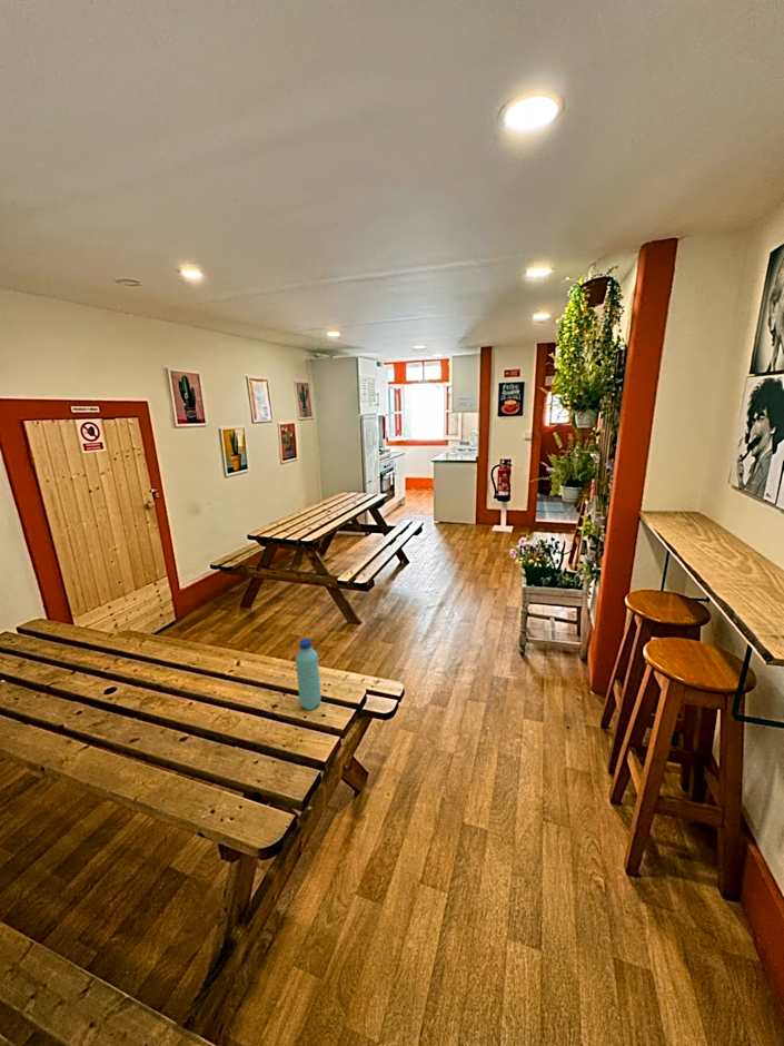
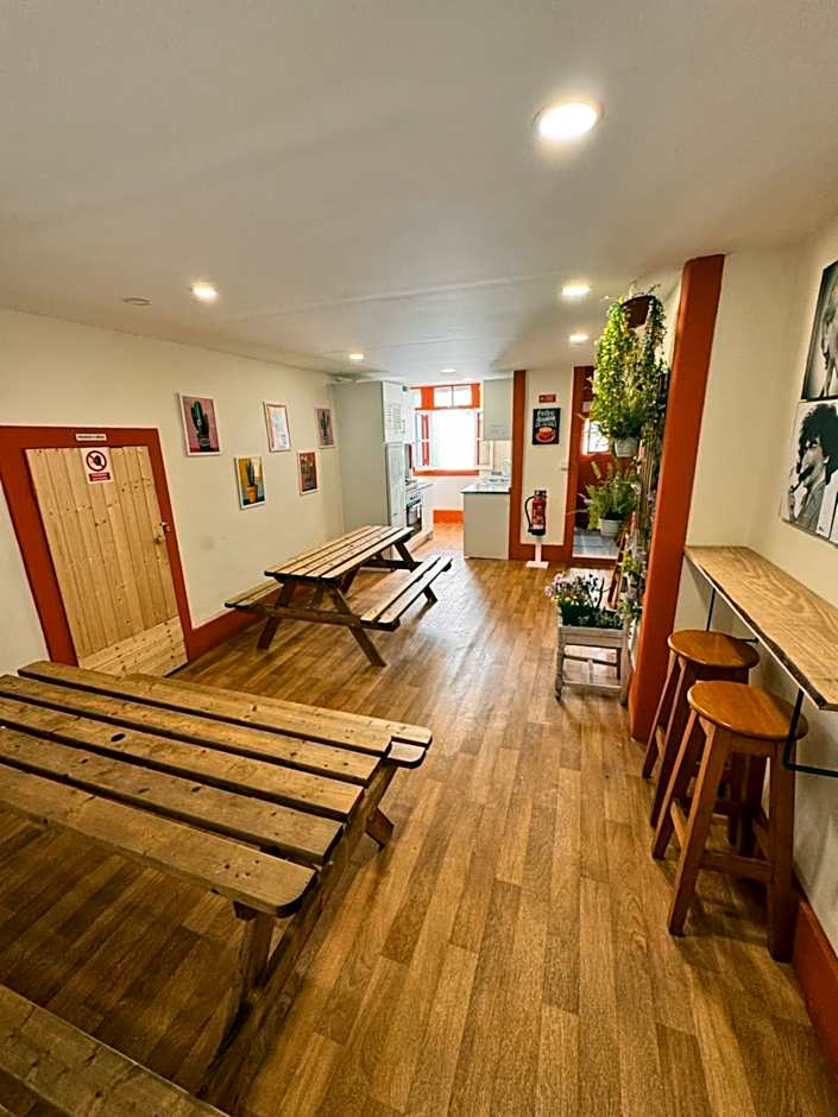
- water bottle (308, 672)
